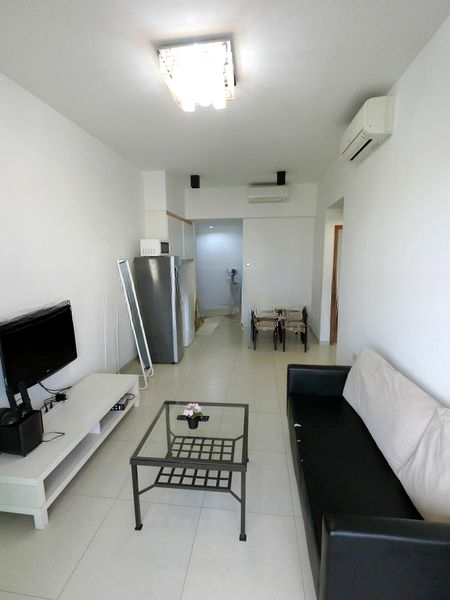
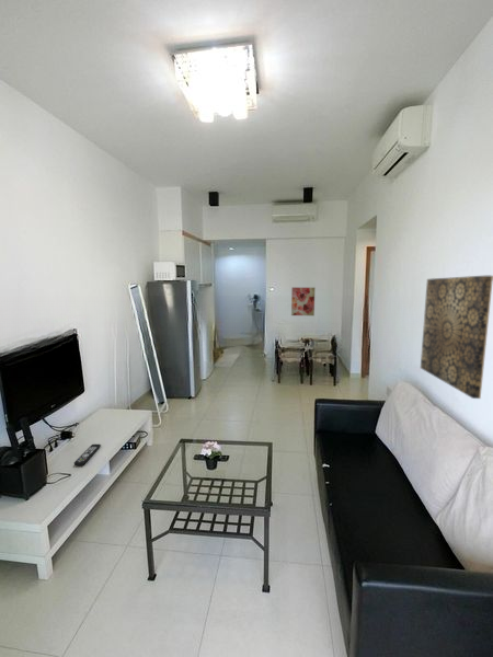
+ wall art (449, 330)
+ wall art (302, 301)
+ remote control (88, 453)
